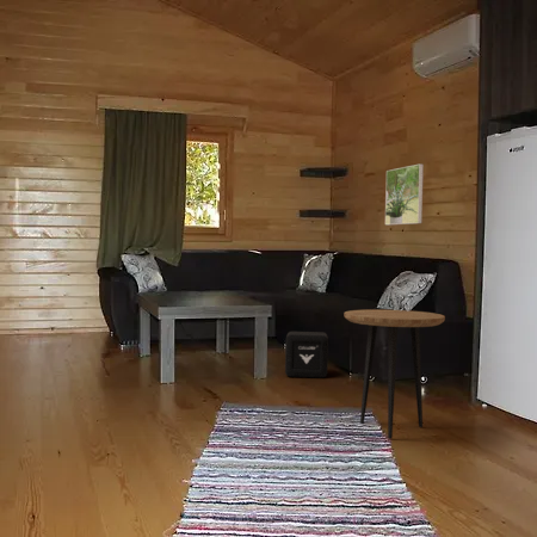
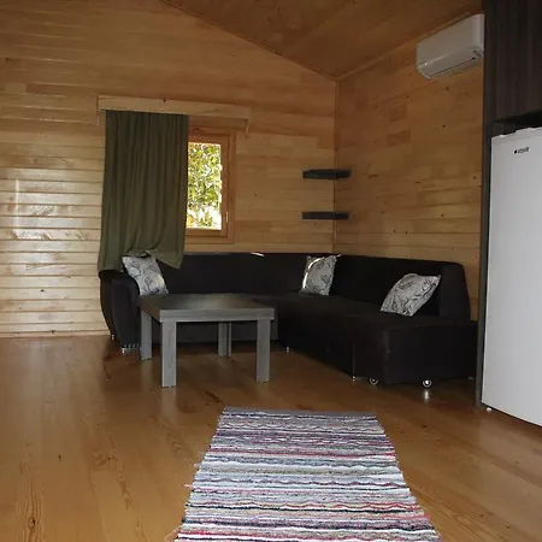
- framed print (402, 196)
- side table (391, 371)
- air purifier (305, 353)
